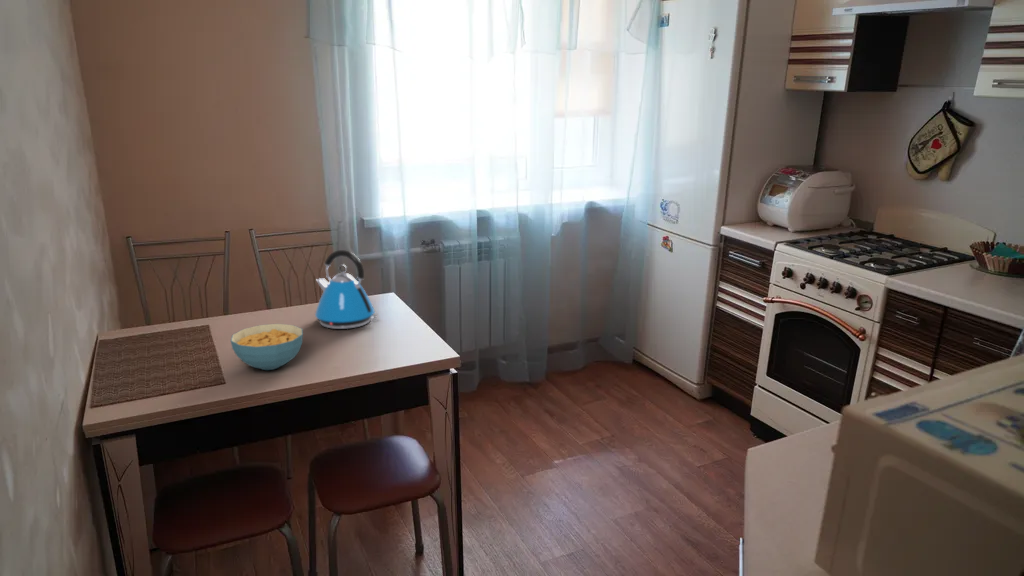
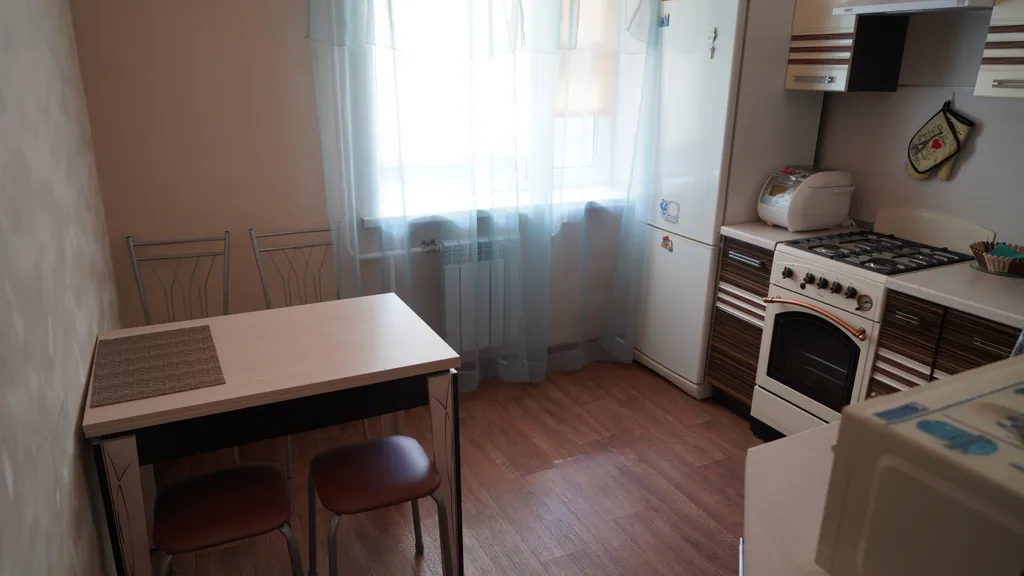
- cereal bowl (268, 350)
- kettle (345, 286)
